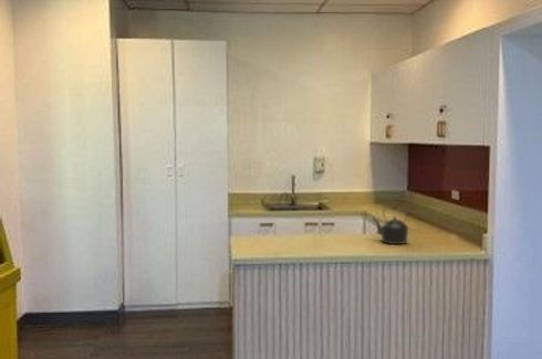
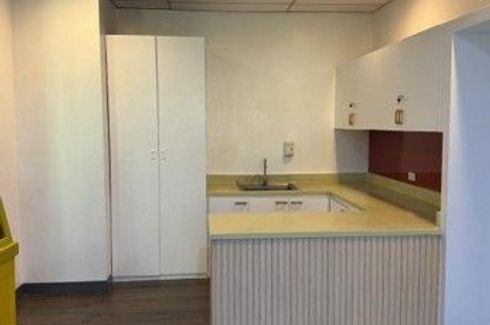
- kettle (388, 223)
